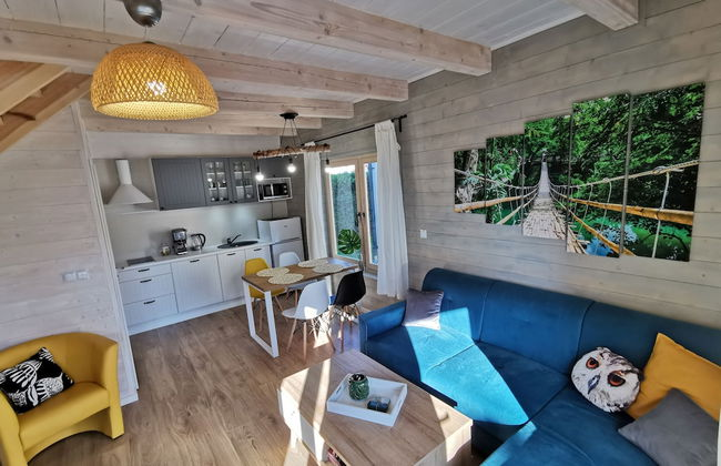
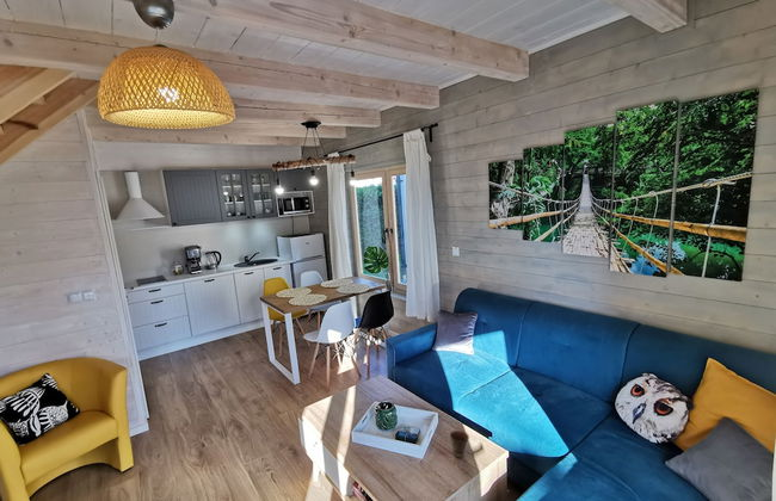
+ cup (460, 444)
